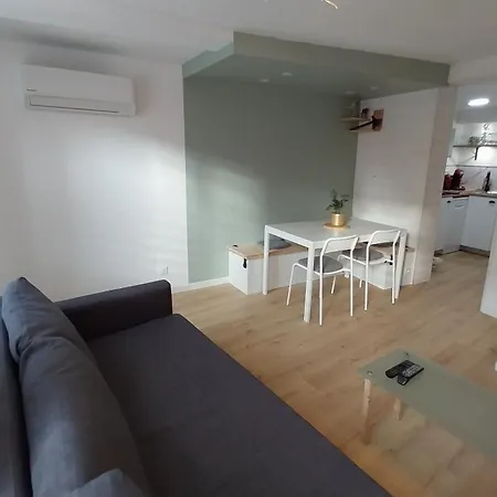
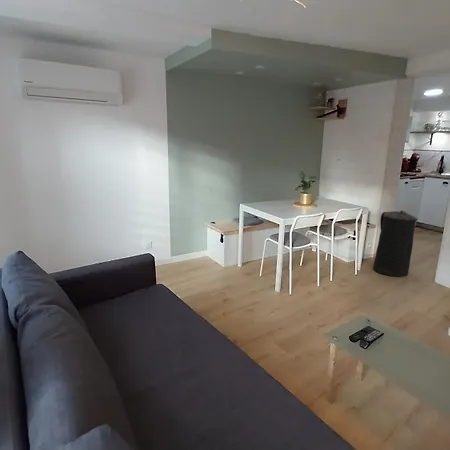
+ trash can (392, 240)
